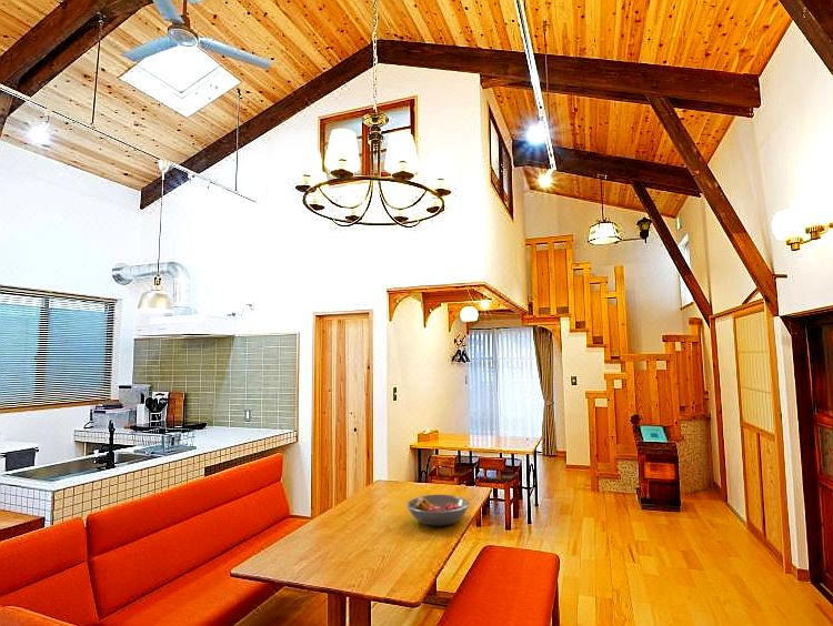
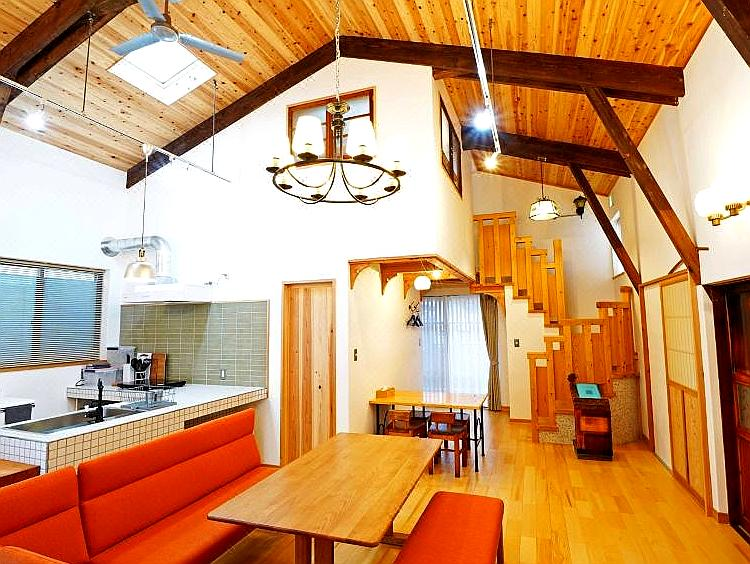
- fruit bowl (438, 509)
